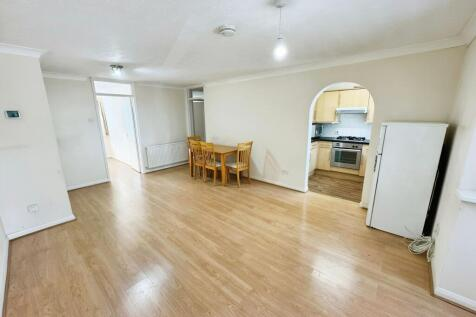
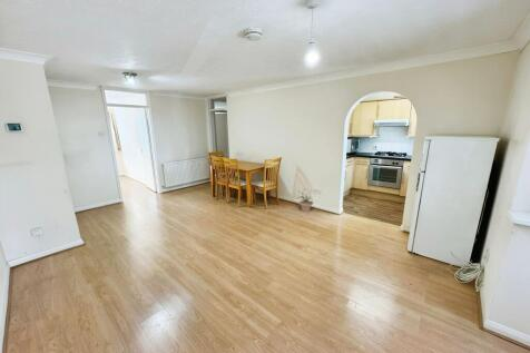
+ potted plant (305, 199)
